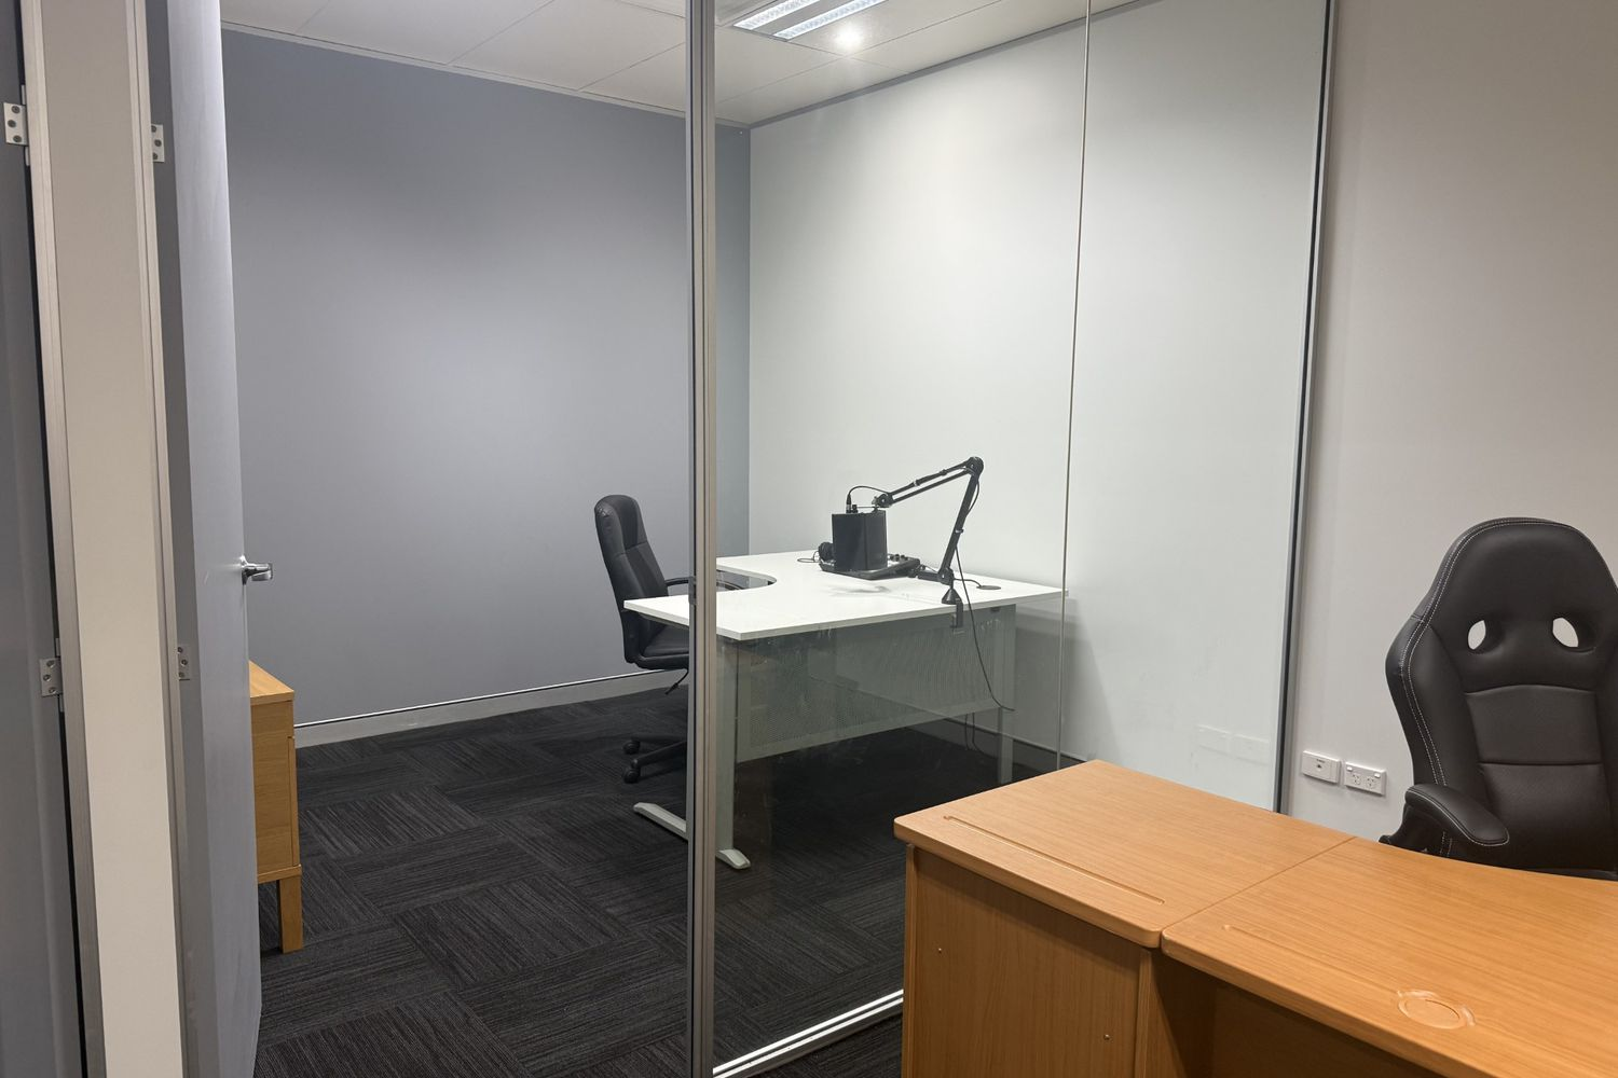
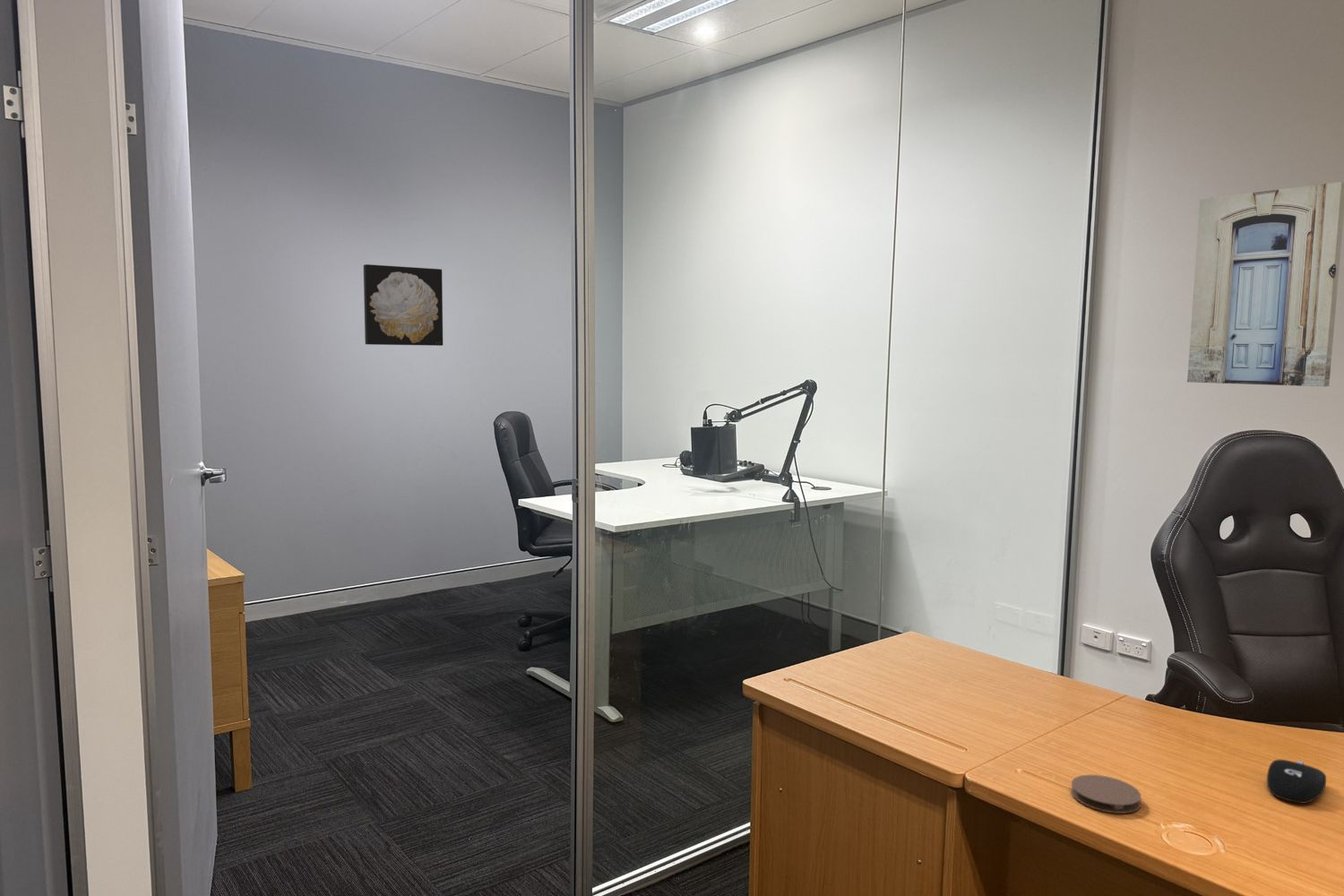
+ wall art (403, 306)
+ computer mouse (1295, 777)
+ wall art (1262, 289)
+ coaster (1105, 793)
